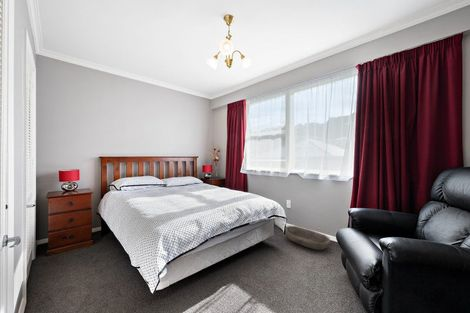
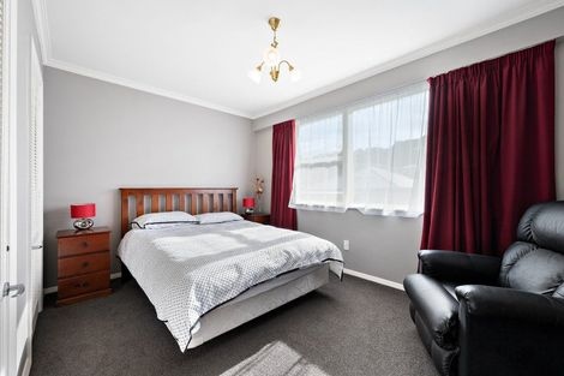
- basket (306, 237)
